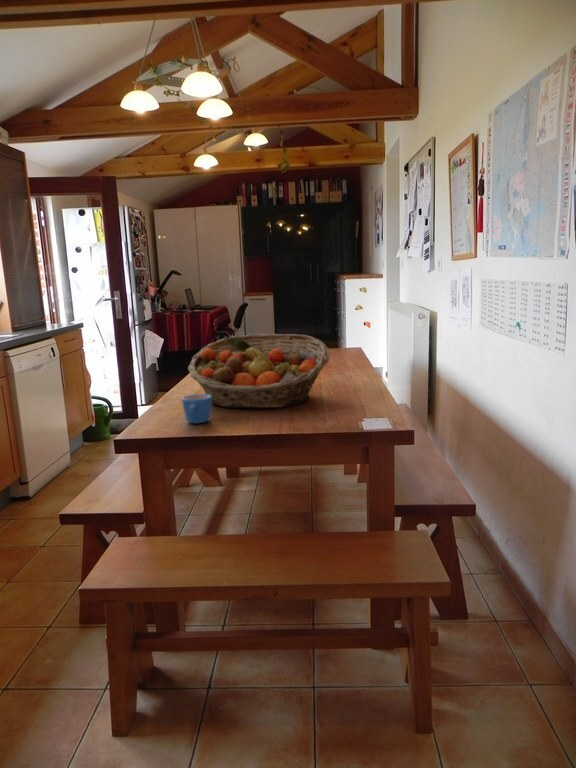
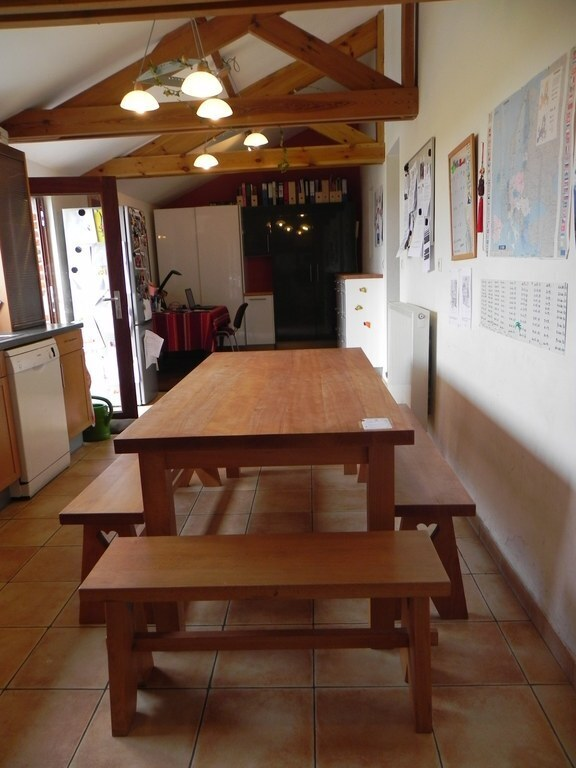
- fruit basket (258, 369)
- mug (196, 410)
